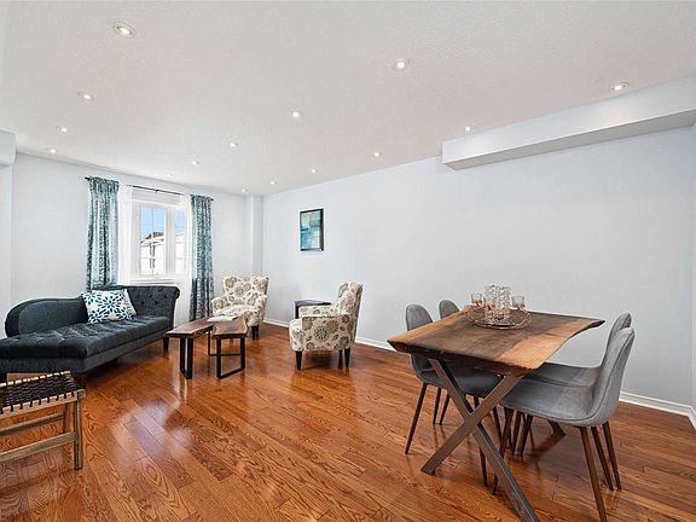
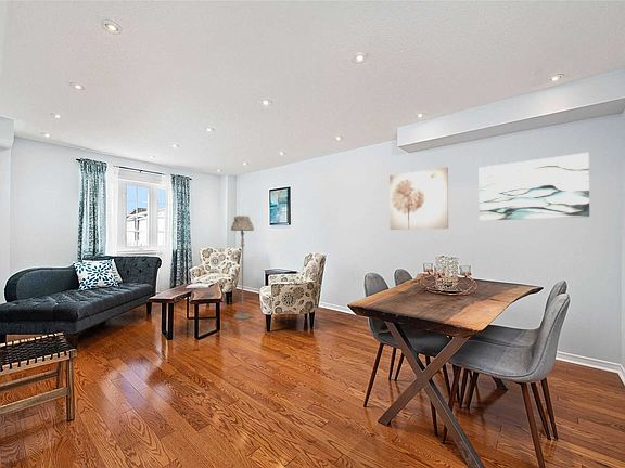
+ floor lamp (242, 265)
+ wall art (528, 190)
+ wall art (417, 200)
